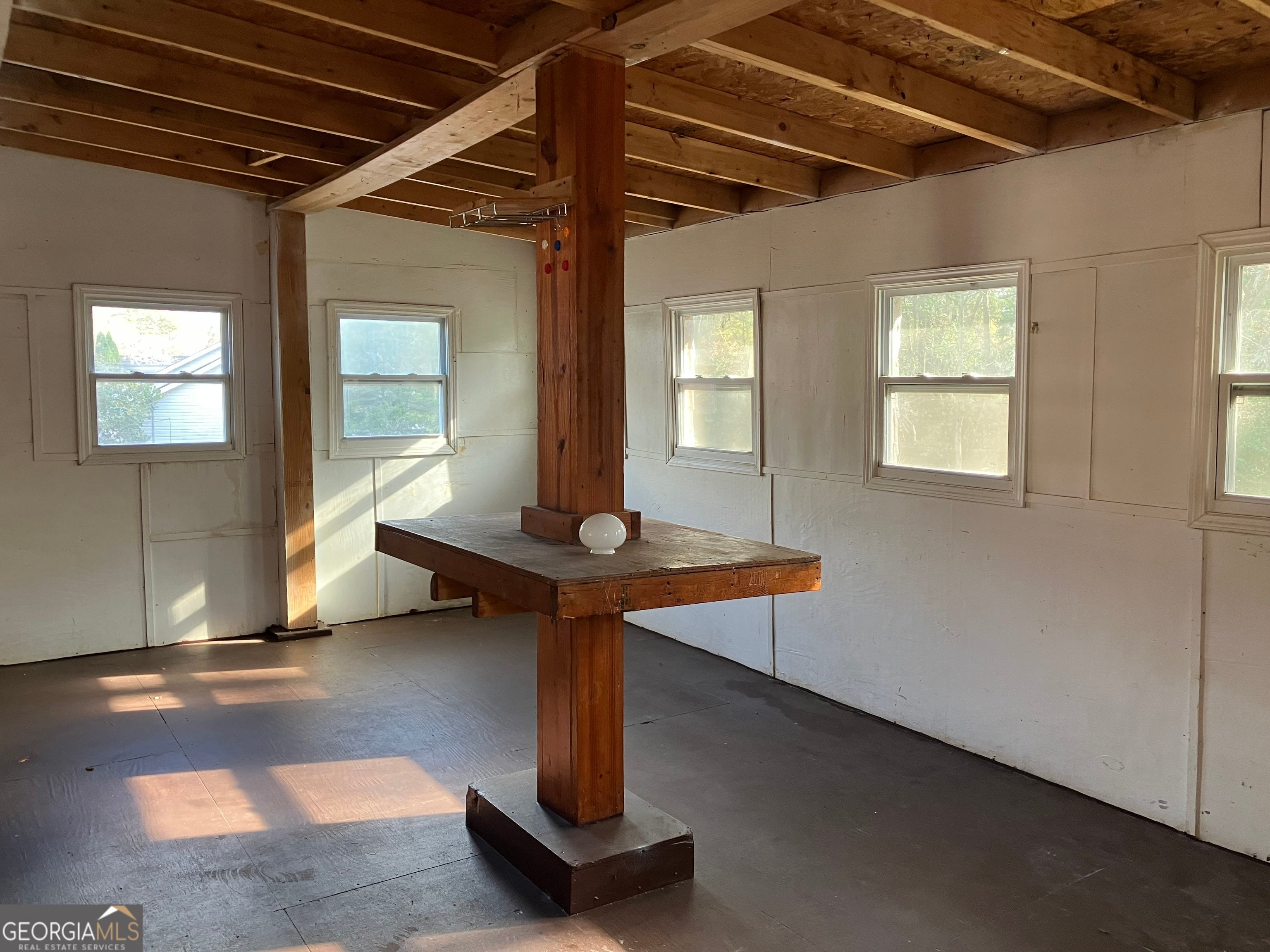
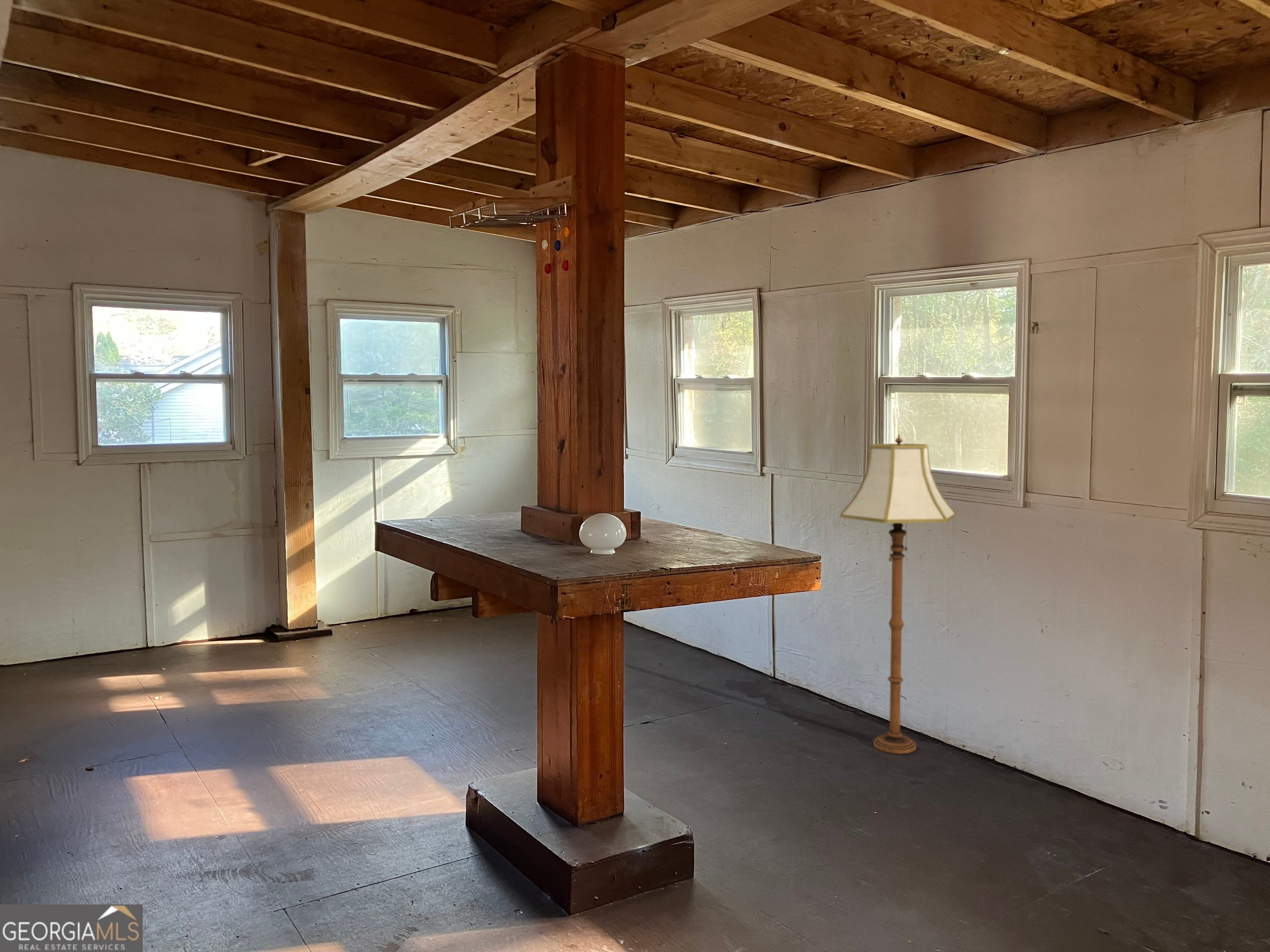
+ floor lamp (897, 592)
